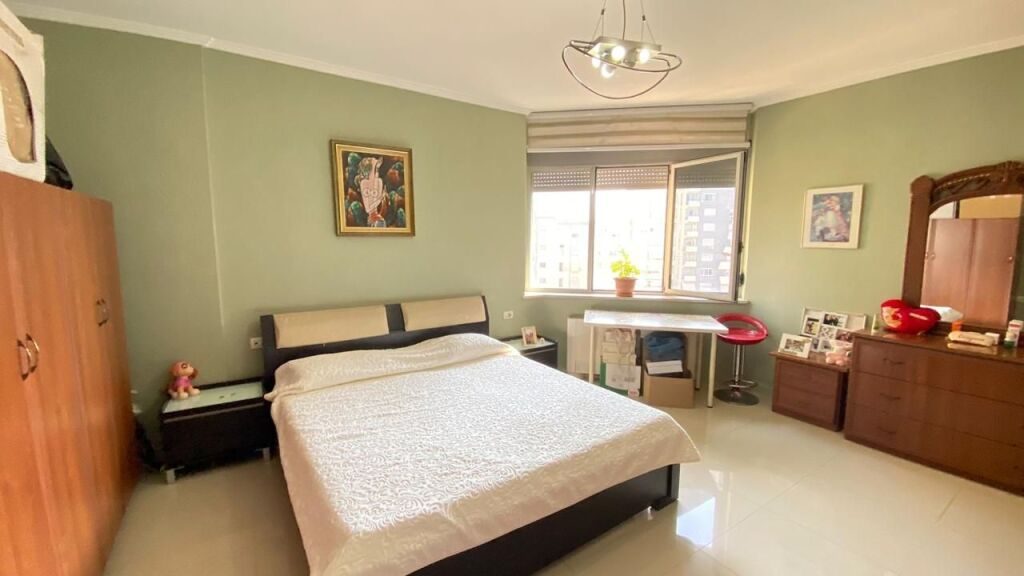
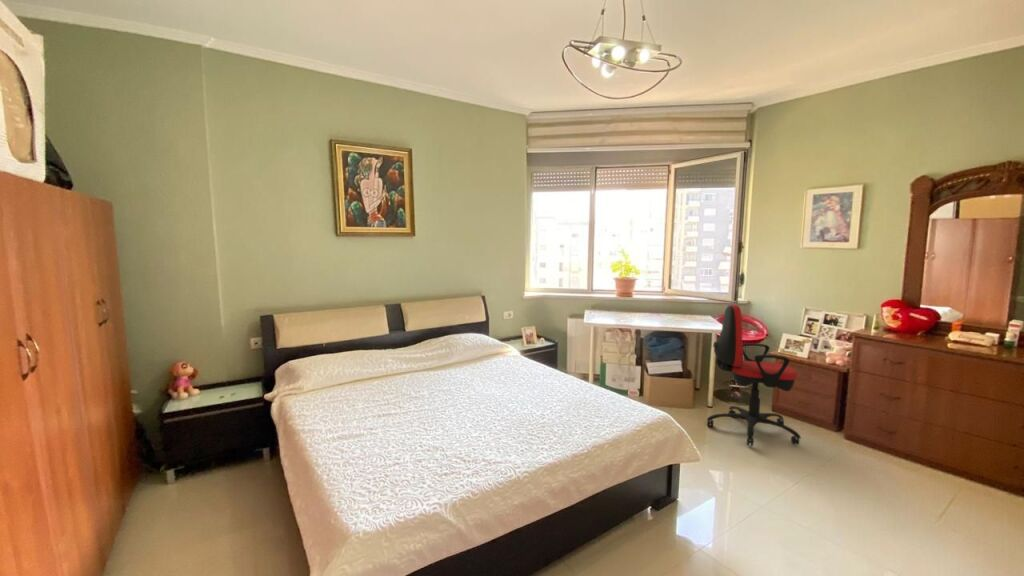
+ office chair (751, 369)
